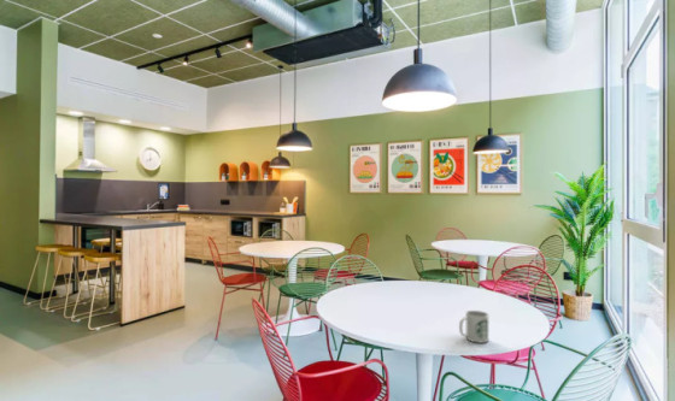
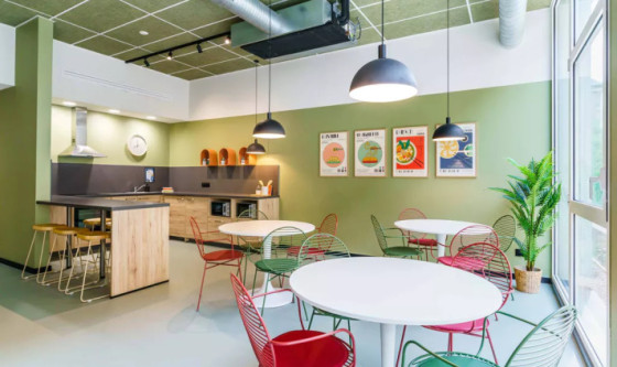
- mug (472, 326)
